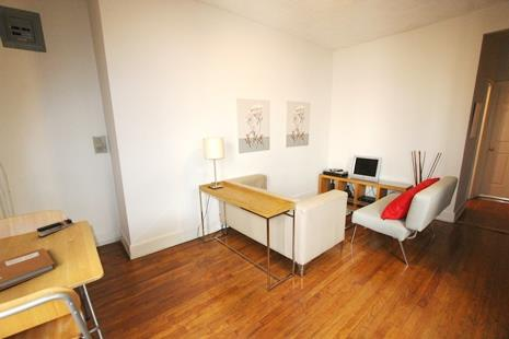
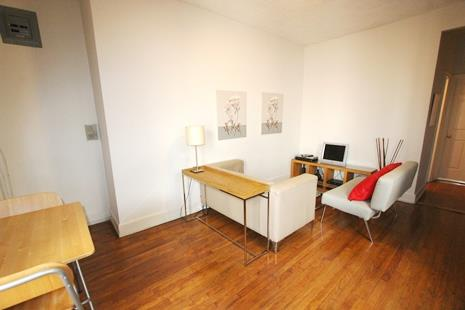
- stapler (55, 226)
- notebook (21, 266)
